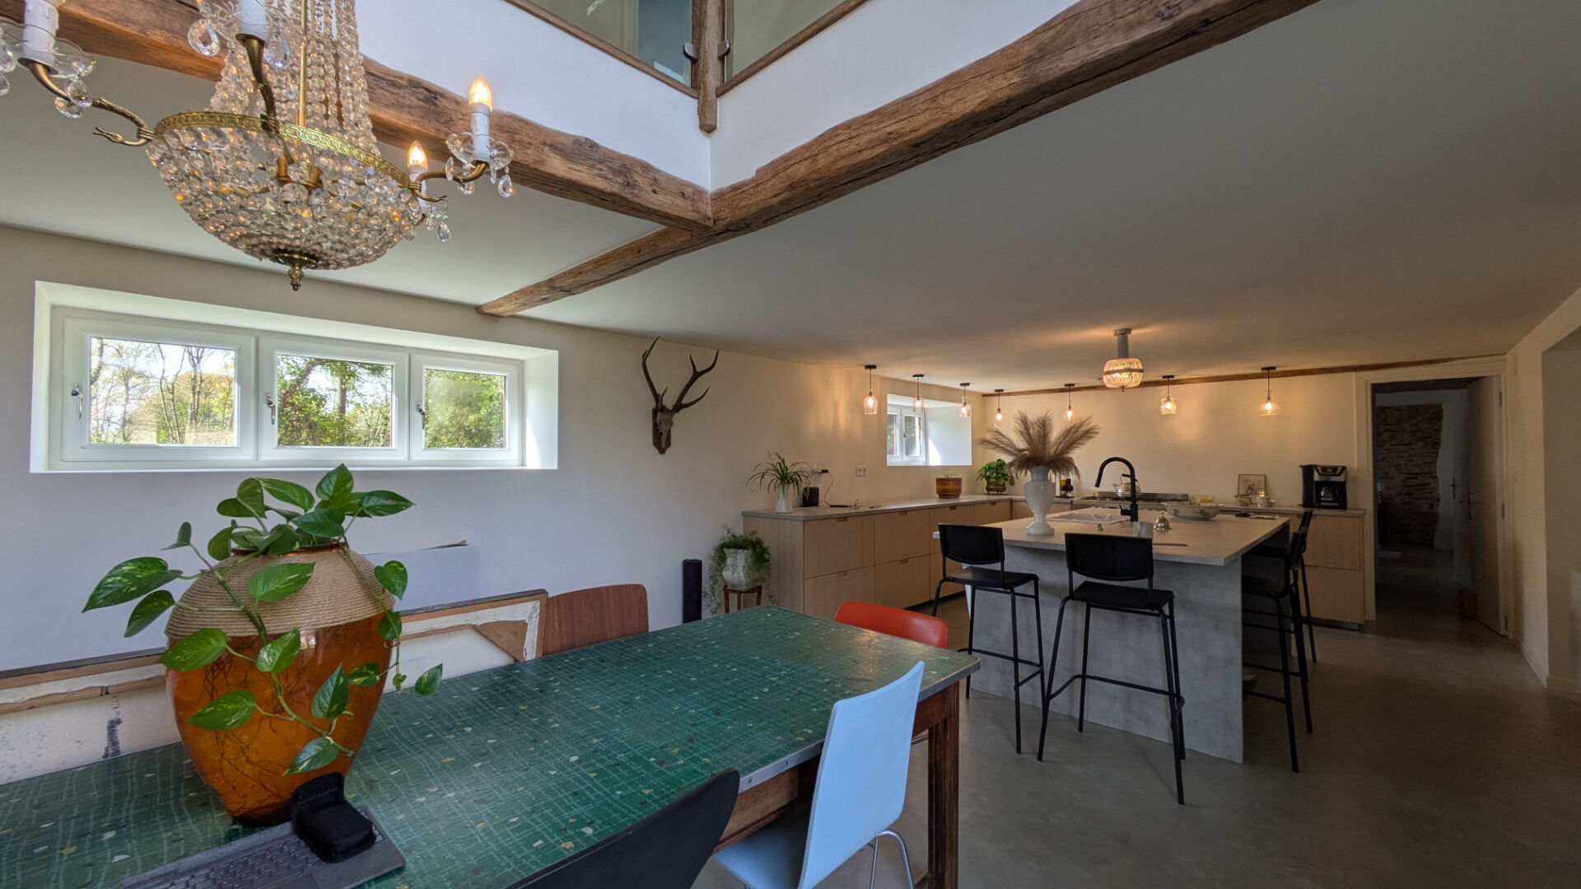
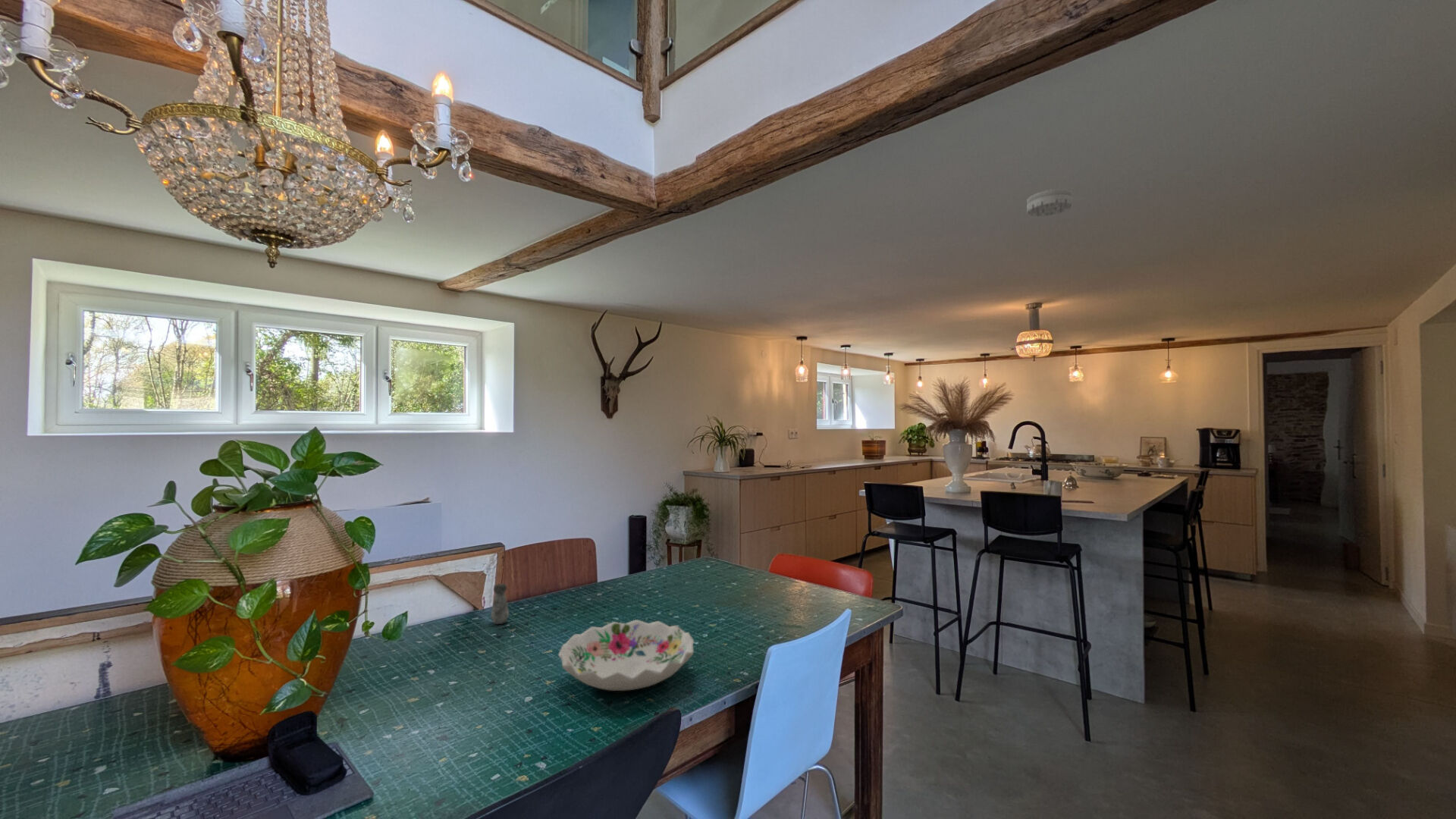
+ decorative bowl (628, 658)
+ smoke detector (1049, 203)
+ salt shaker (500, 603)
